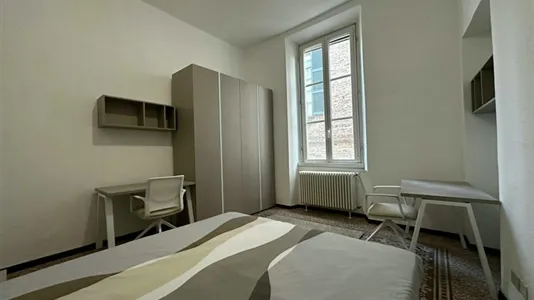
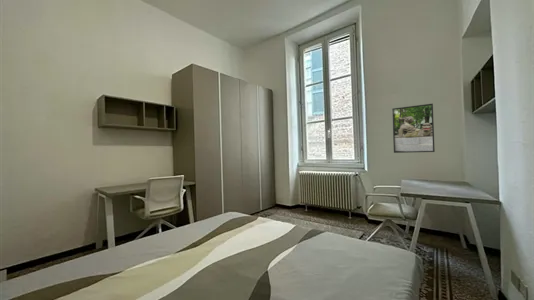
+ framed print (412, 129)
